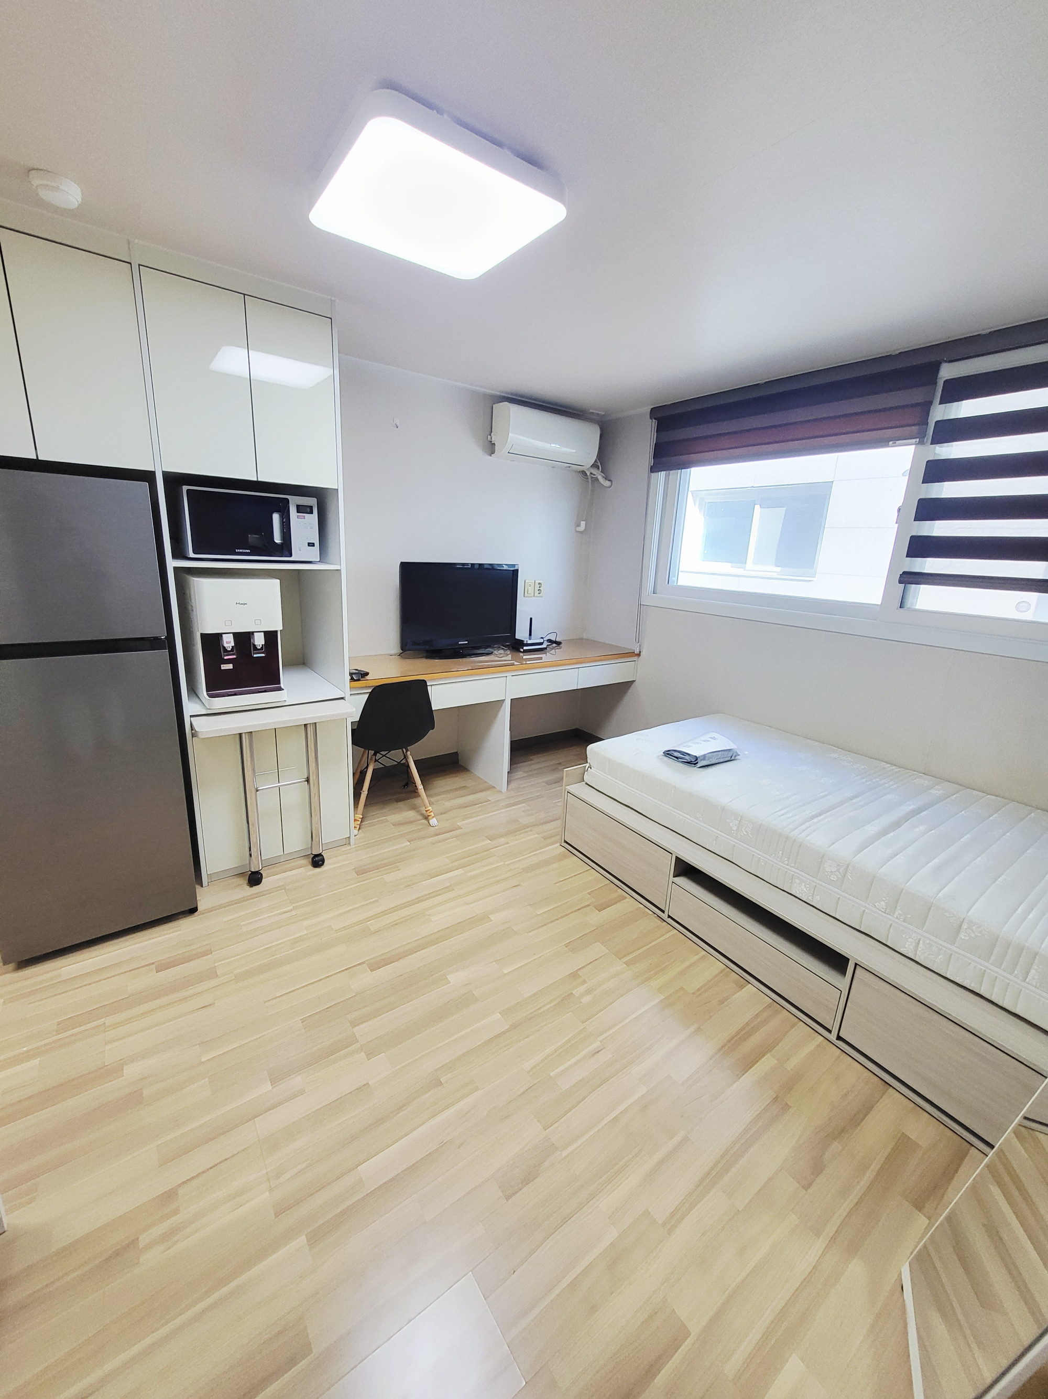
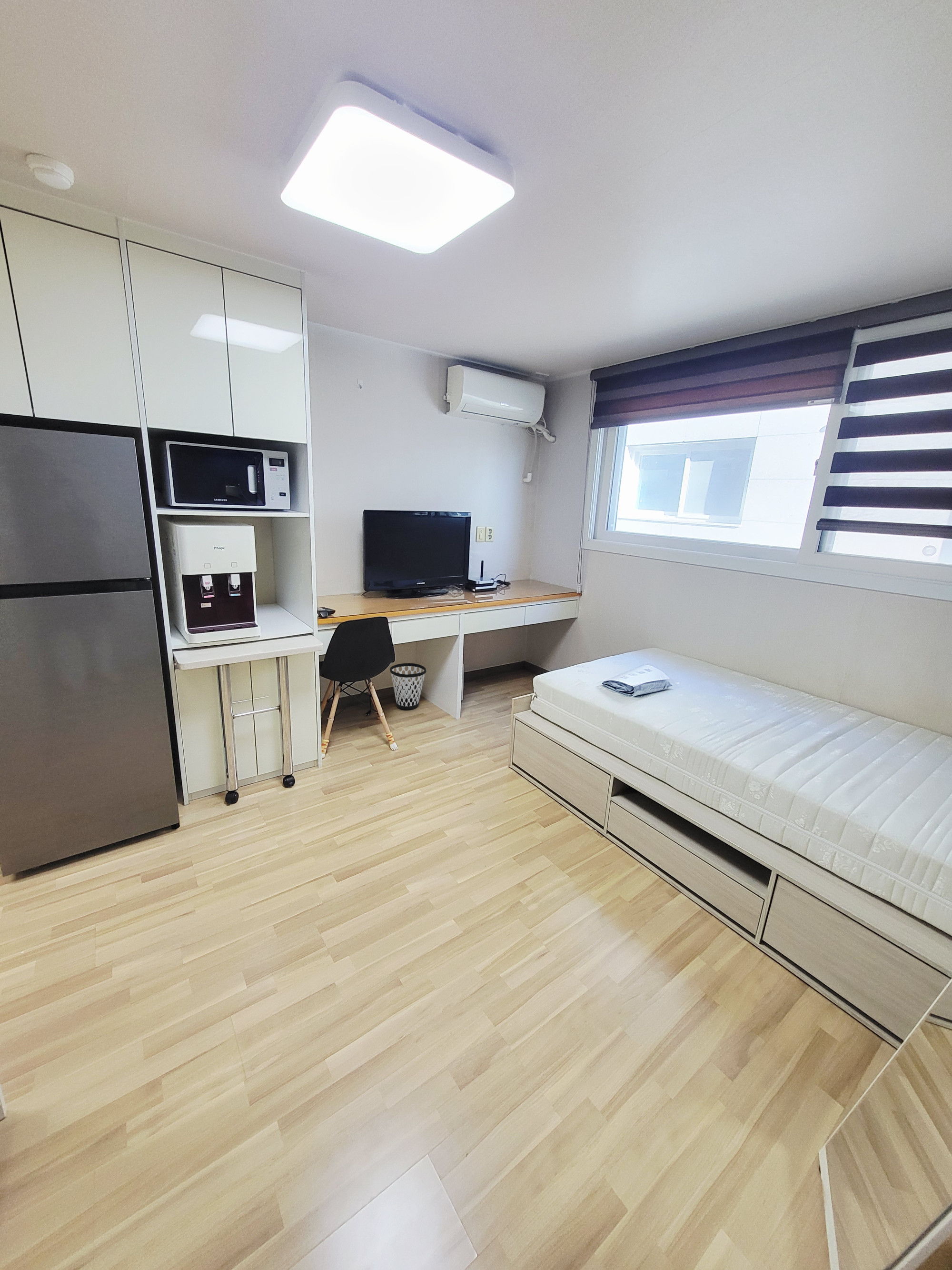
+ wastebasket (407, 687)
